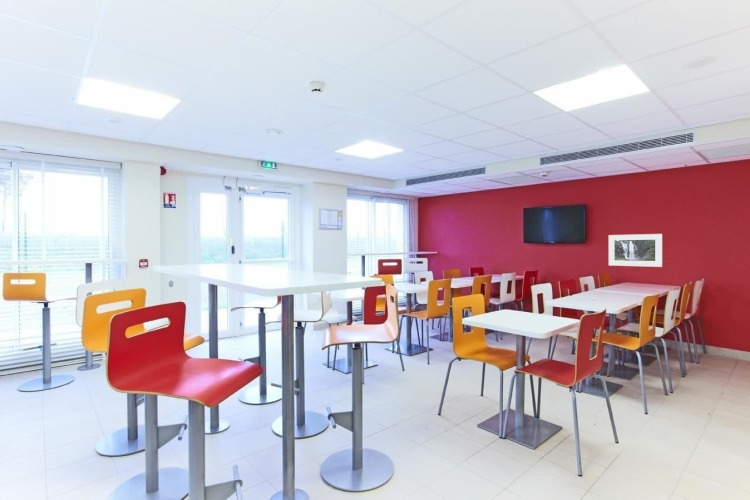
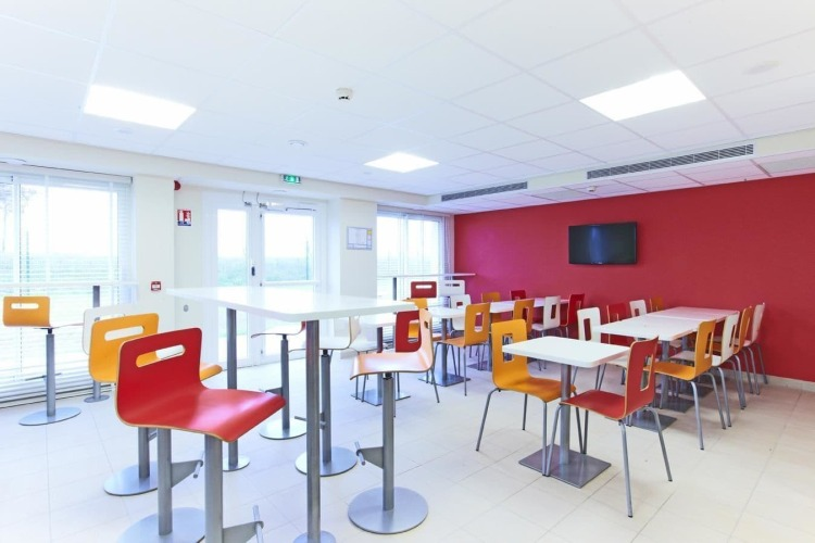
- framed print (634, 250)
